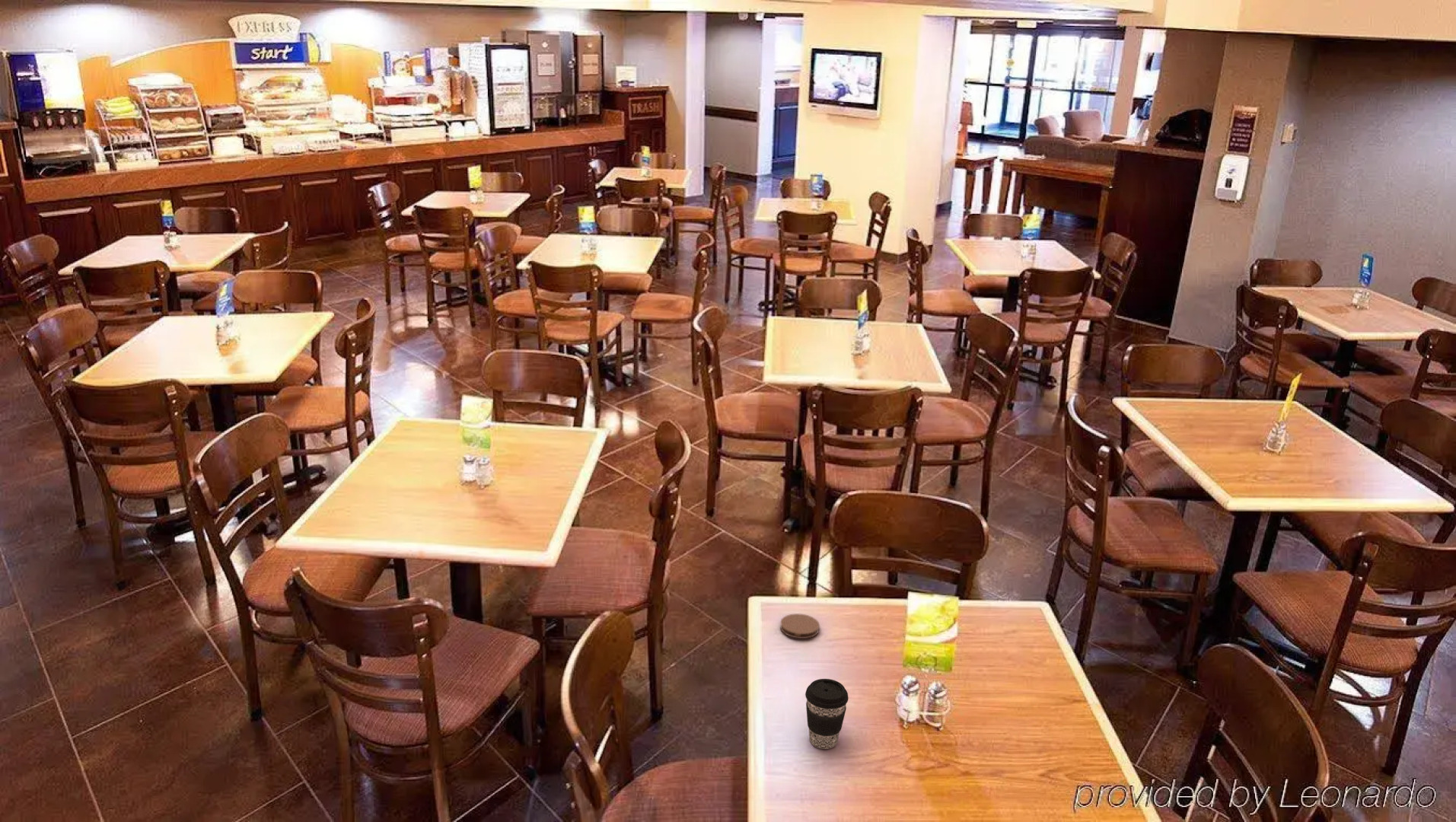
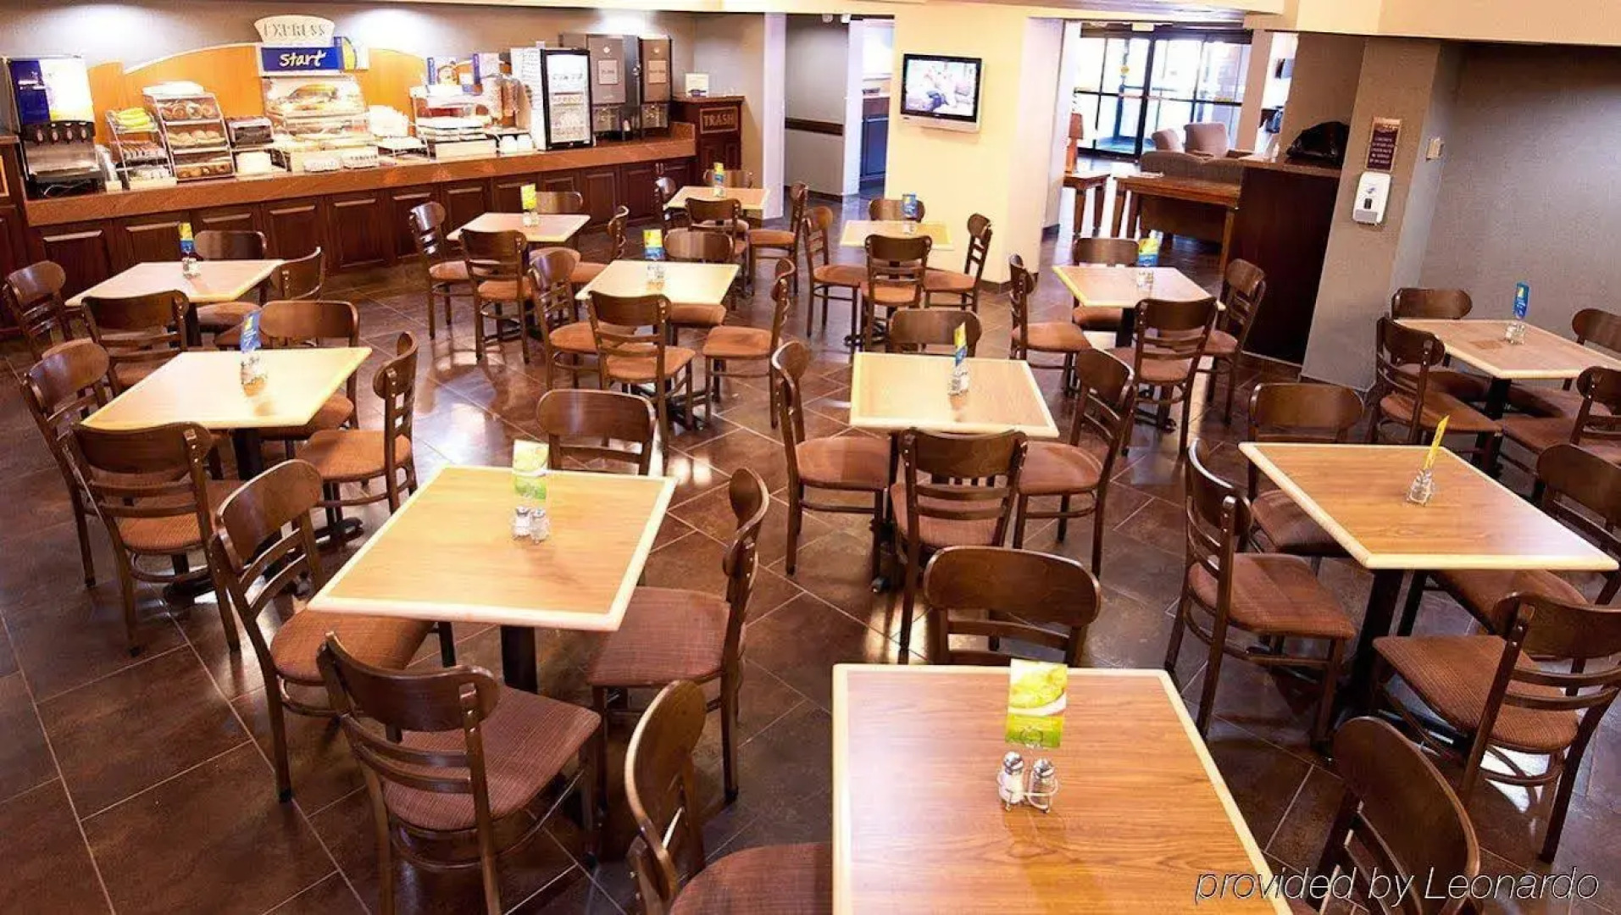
- coaster (799, 626)
- coffee cup (825, 715)
